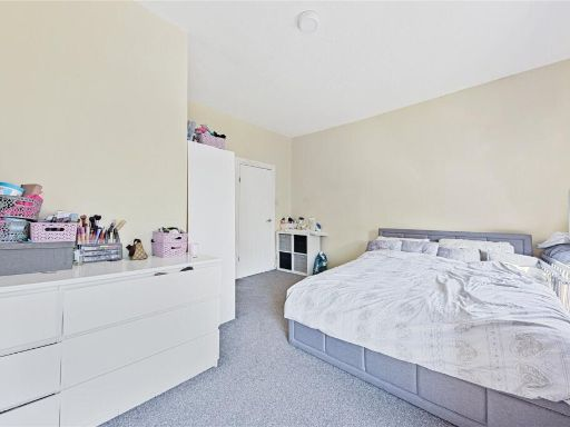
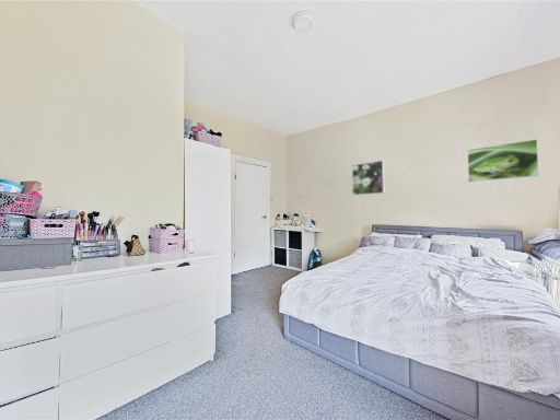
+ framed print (500, 162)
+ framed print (368, 178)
